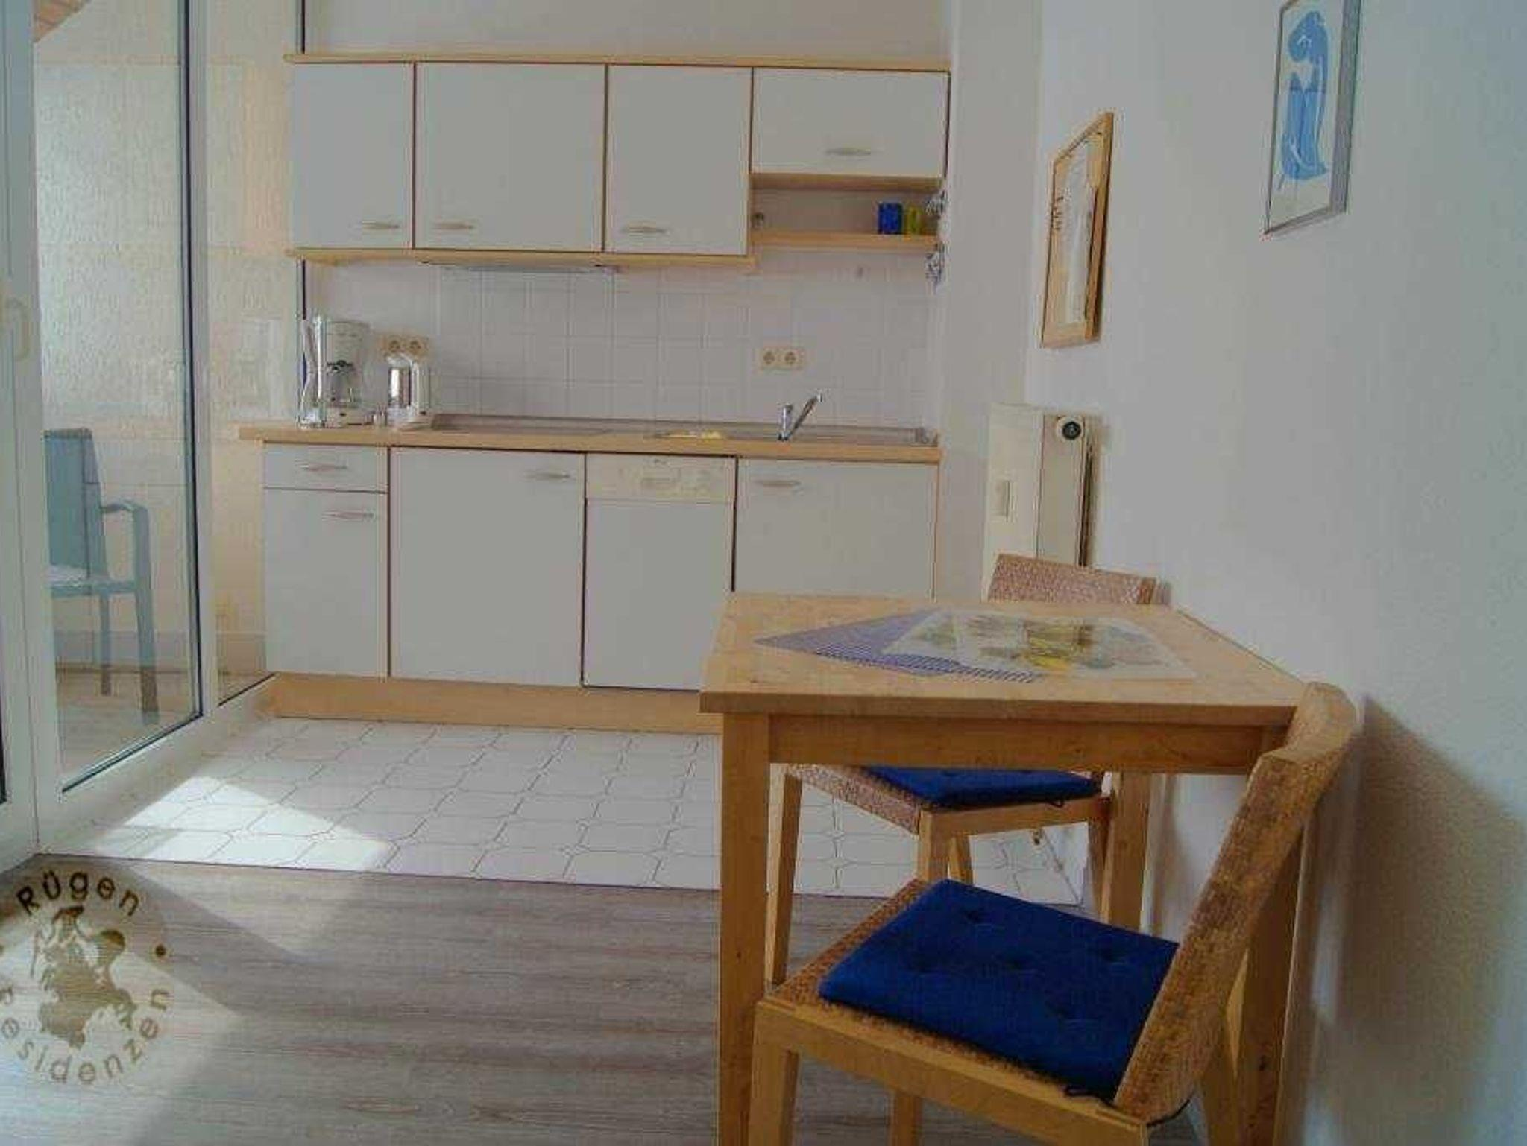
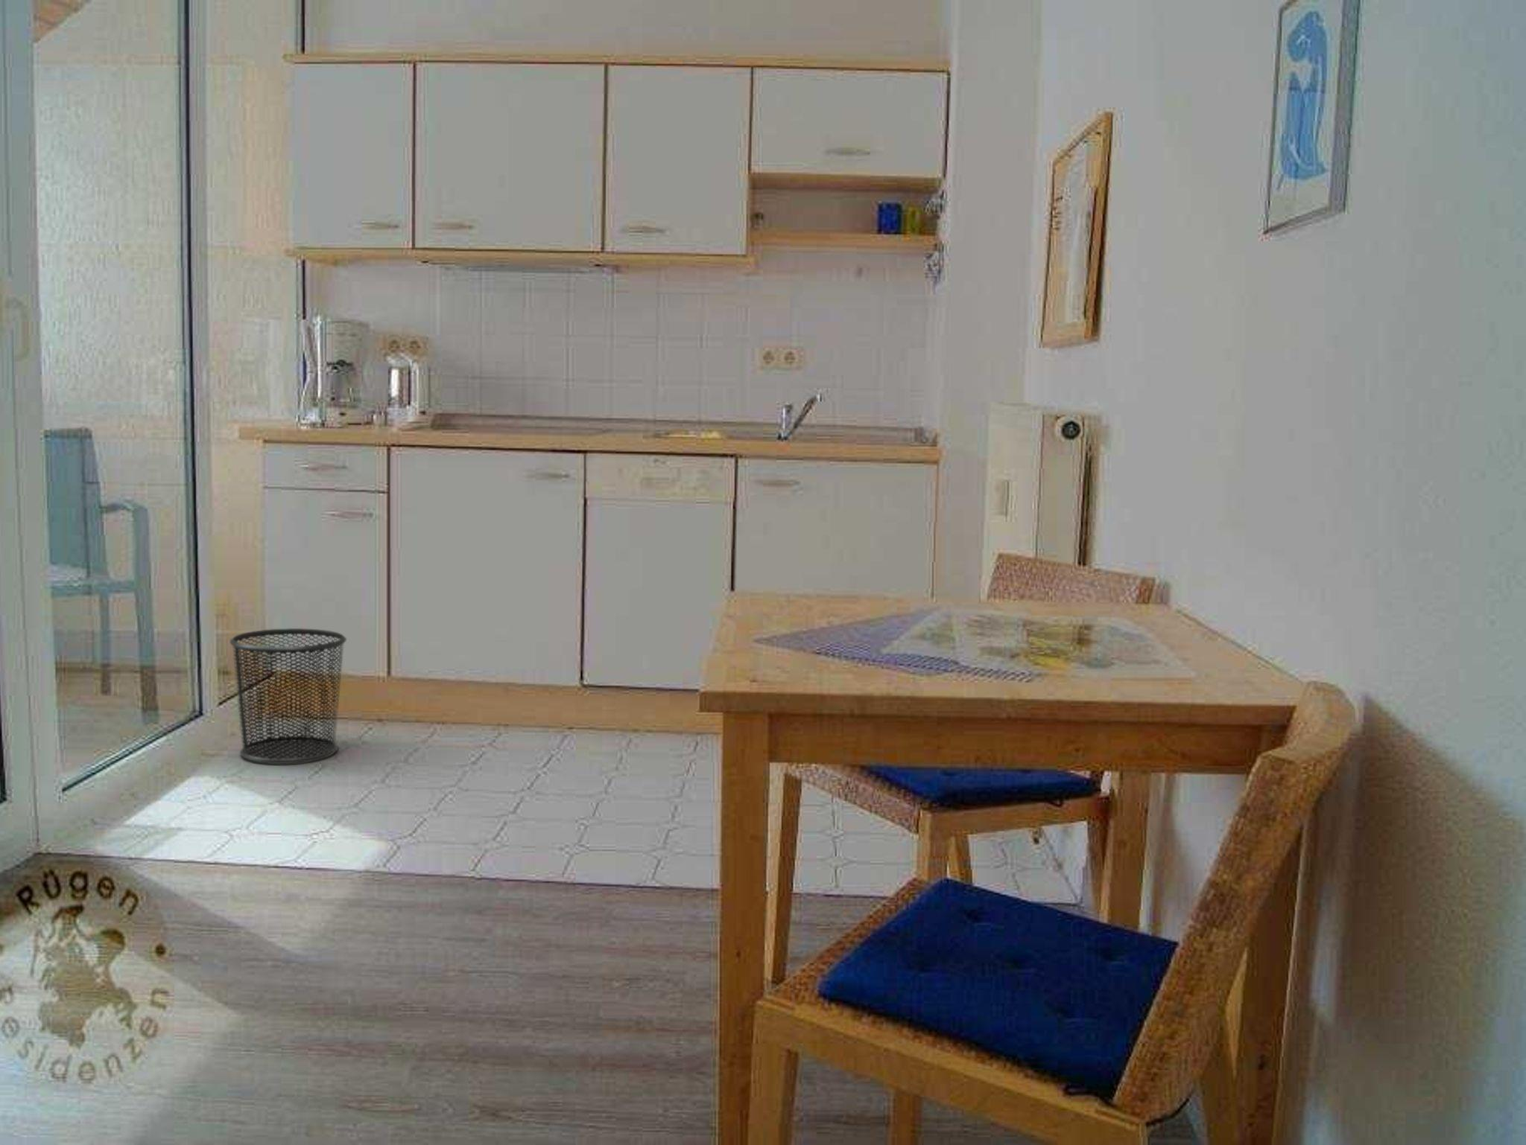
+ trash can (289, 694)
